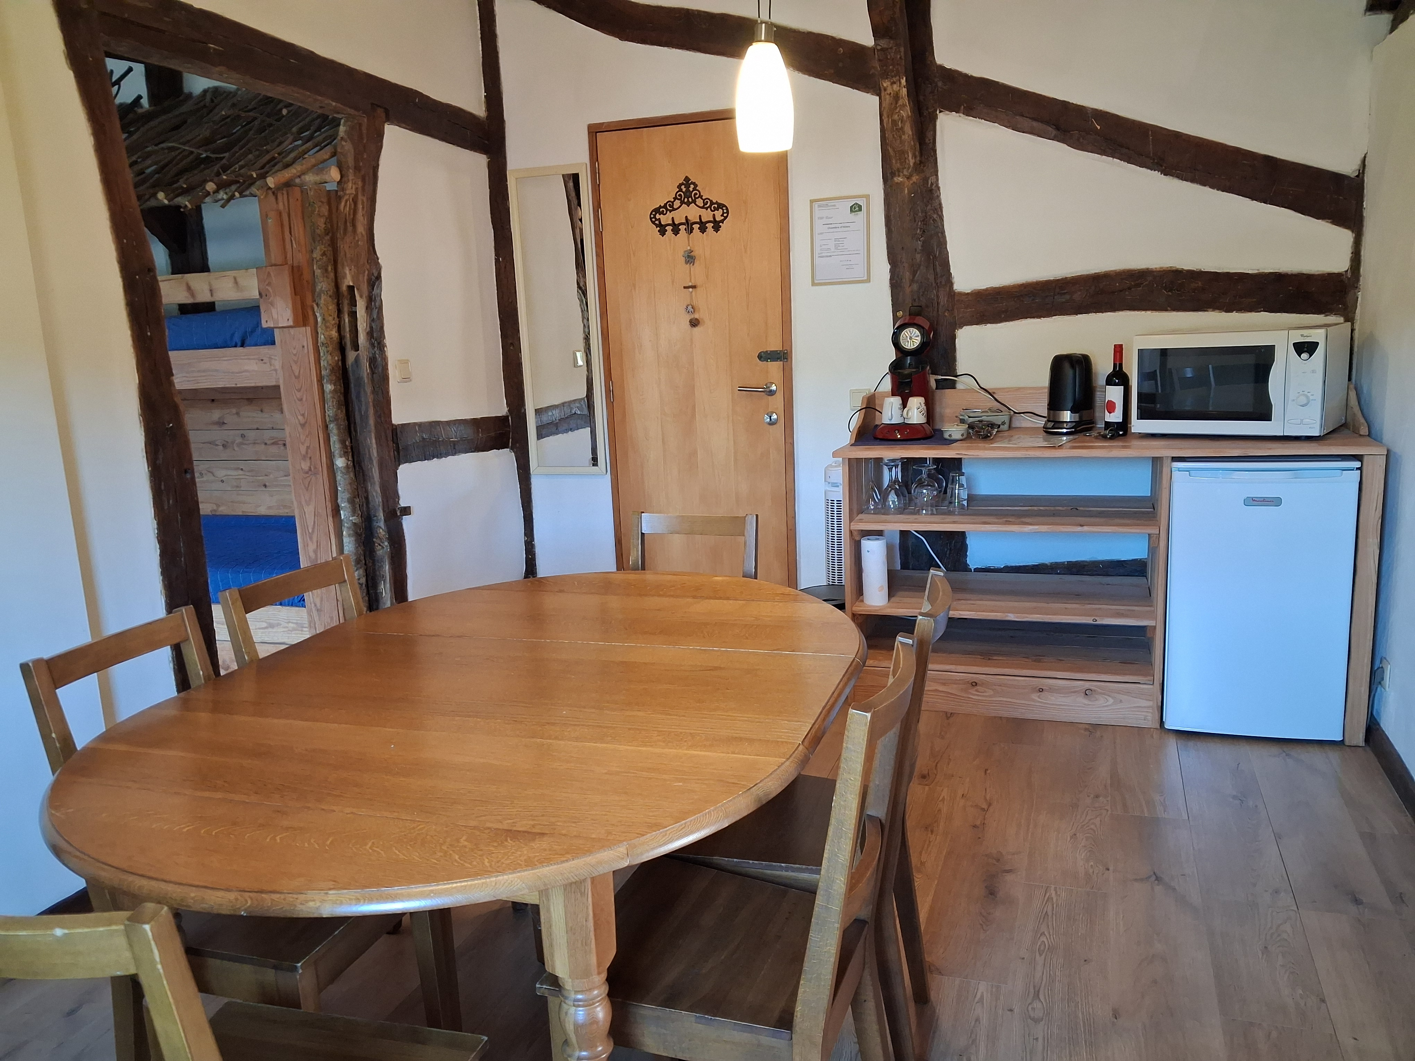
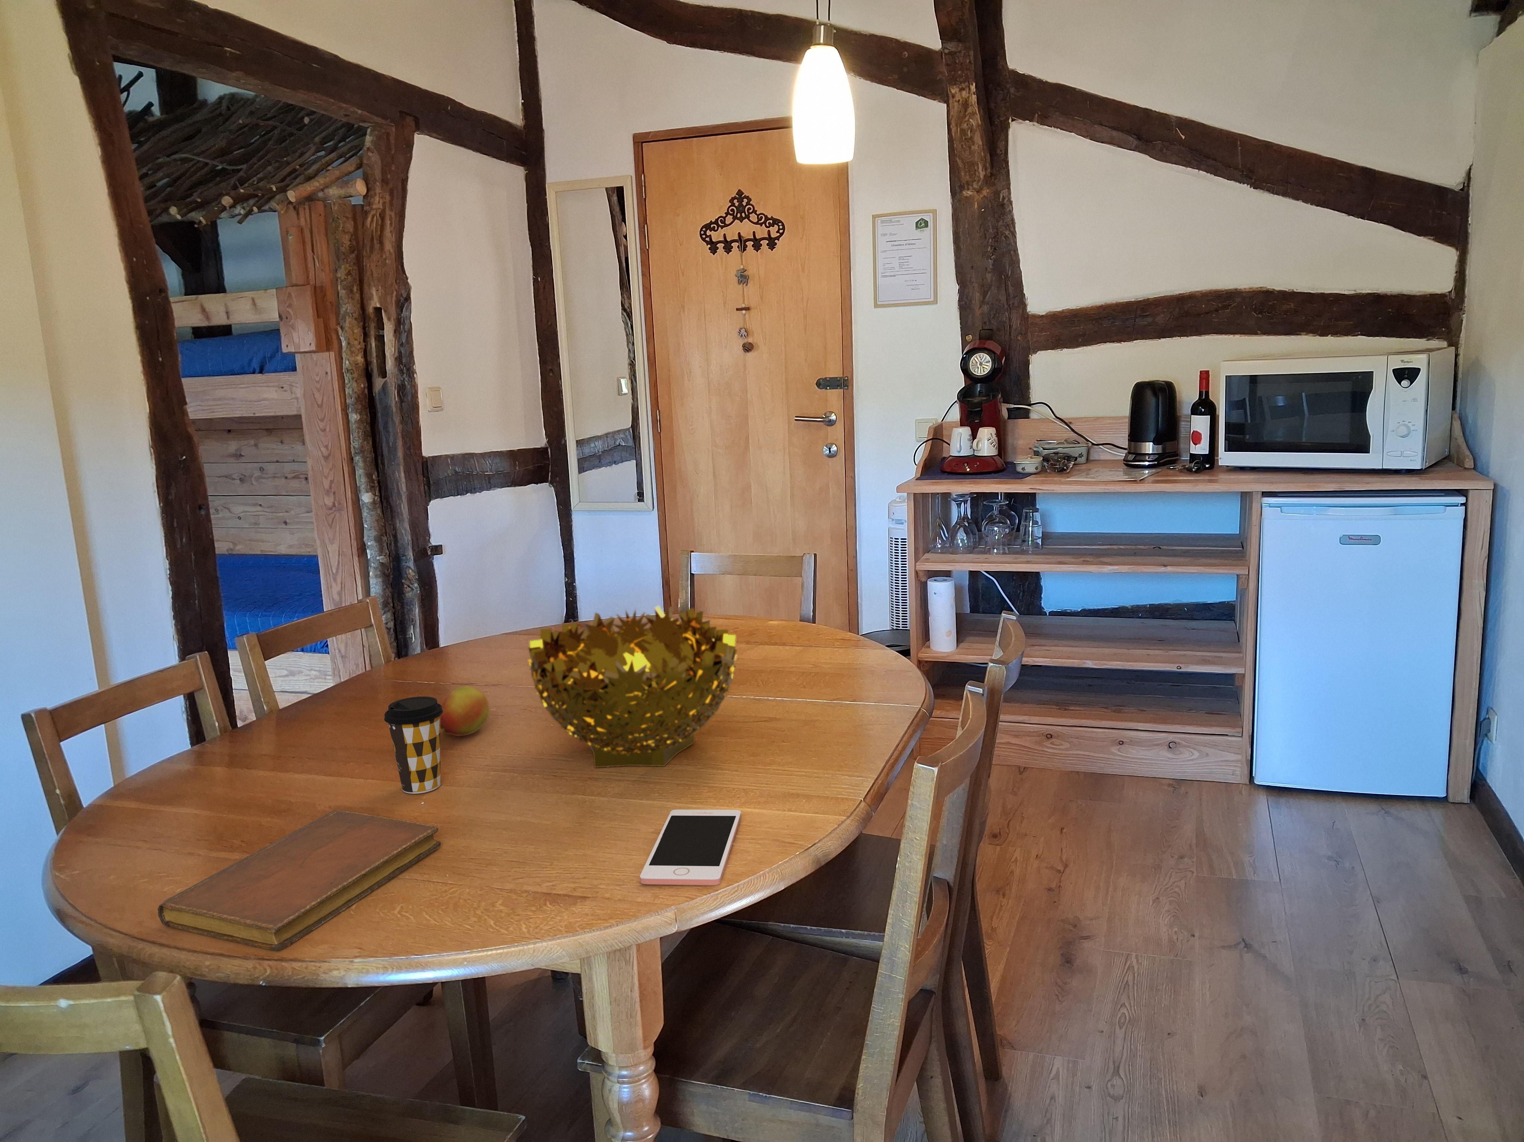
+ notebook (308, 871)
+ fruit (464, 710)
+ coffee cup (418, 745)
+ cell phone (694, 845)
+ decorative bowl (636, 690)
